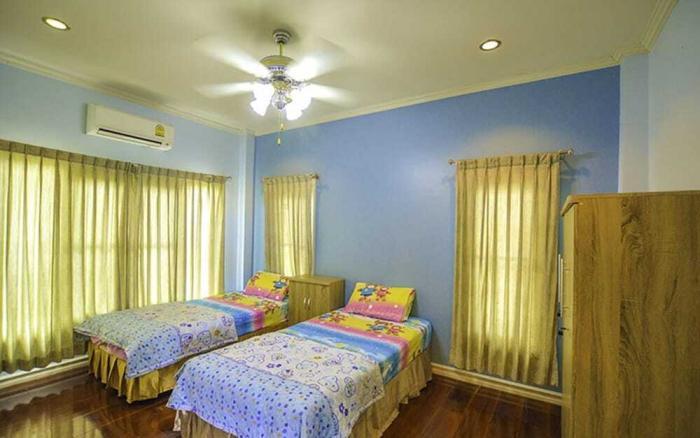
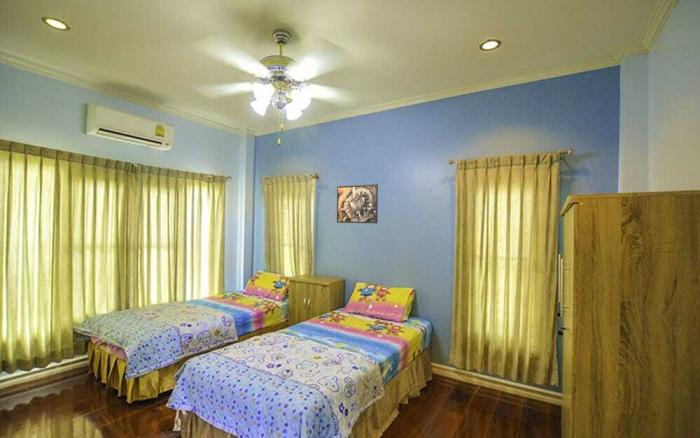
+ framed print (356, 204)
